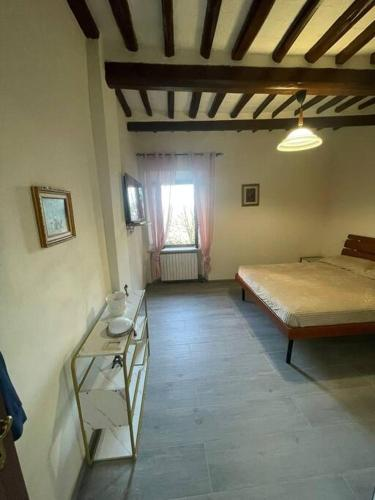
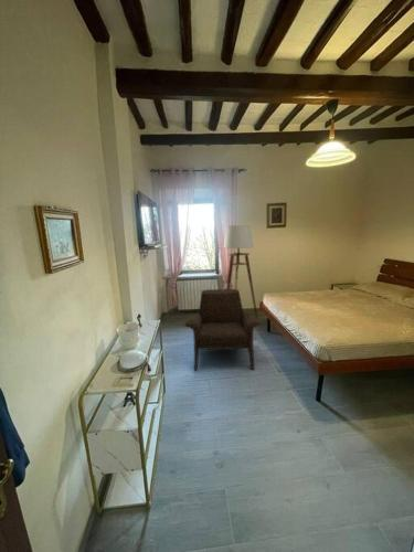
+ floor lamp (231, 274)
+ armchair (222, 323)
